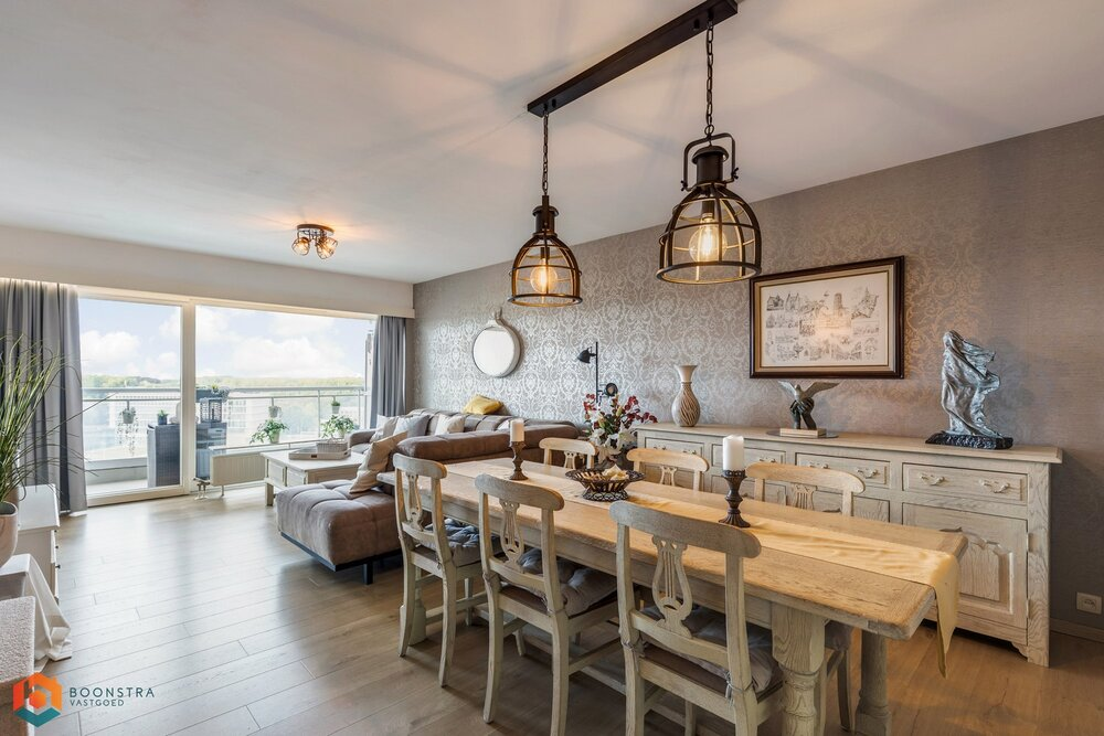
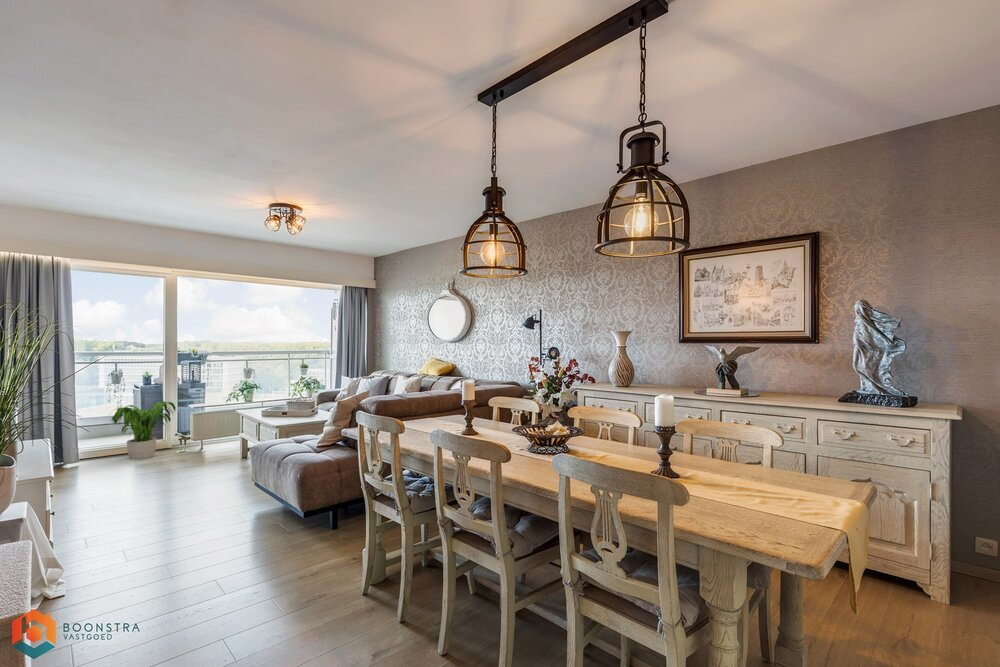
+ potted plant (145, 429)
